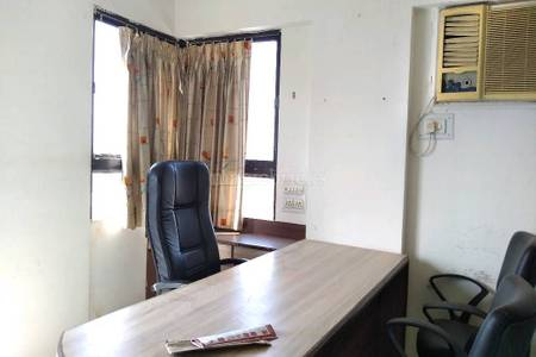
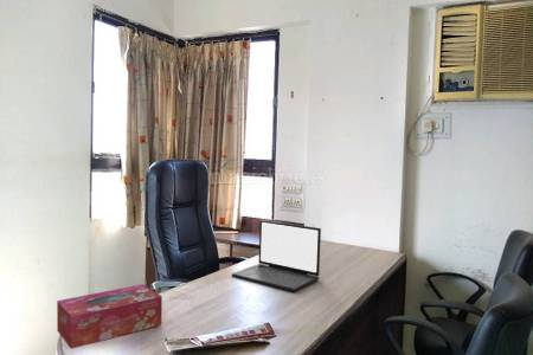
+ laptop (276, 252)
+ tissue box (110, 312)
